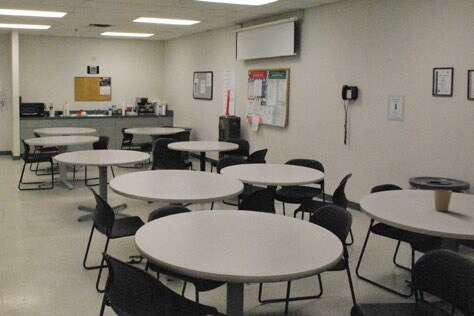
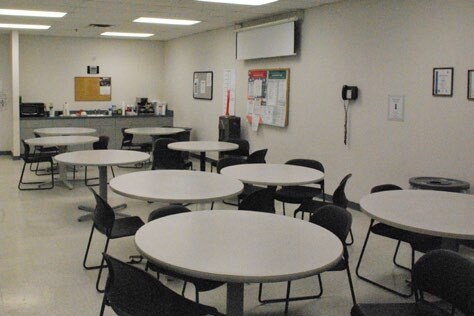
- paper cup (442, 200)
